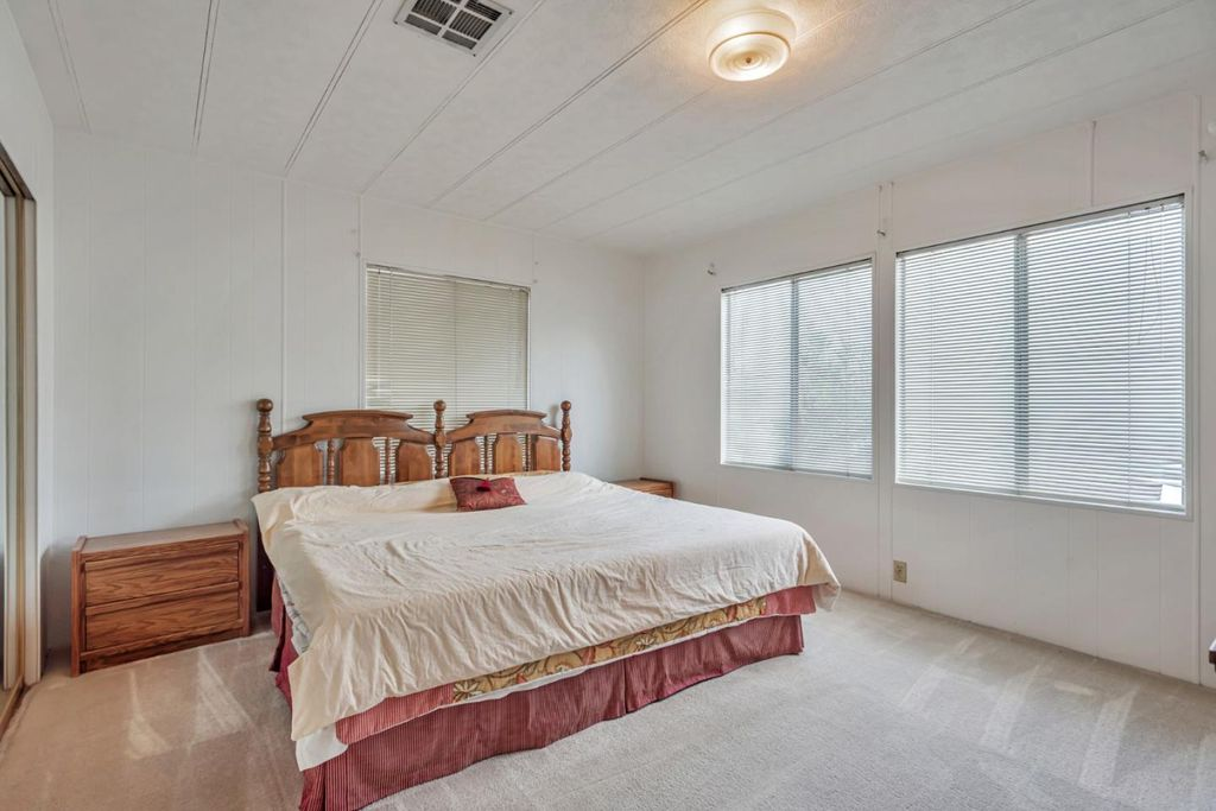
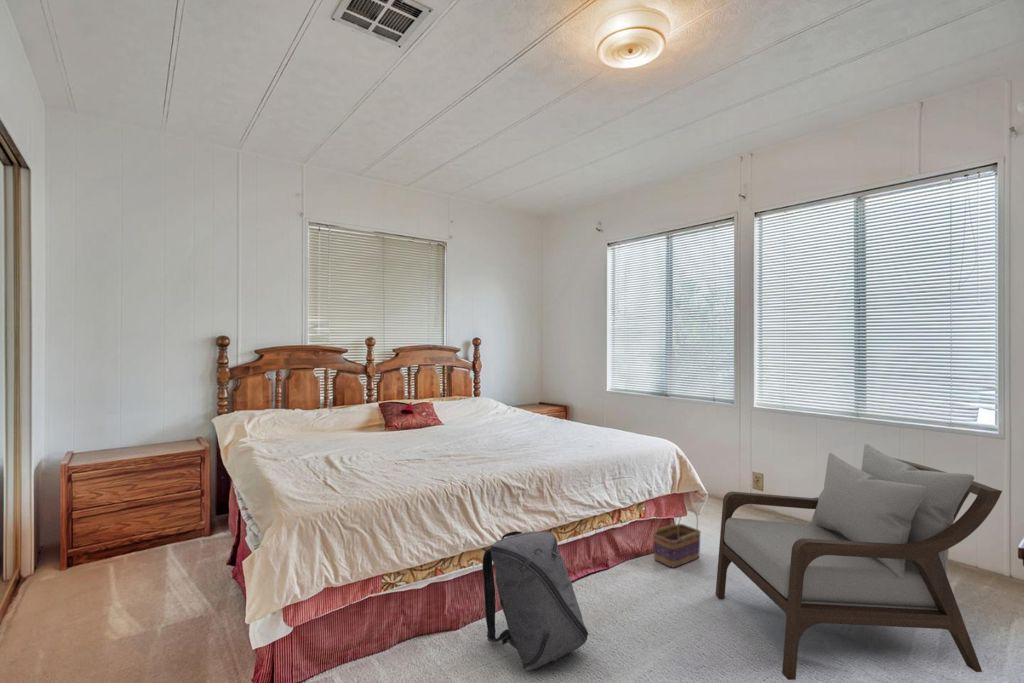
+ basket (676, 531)
+ armchair (845, 543)
+ backpack (532, 591)
